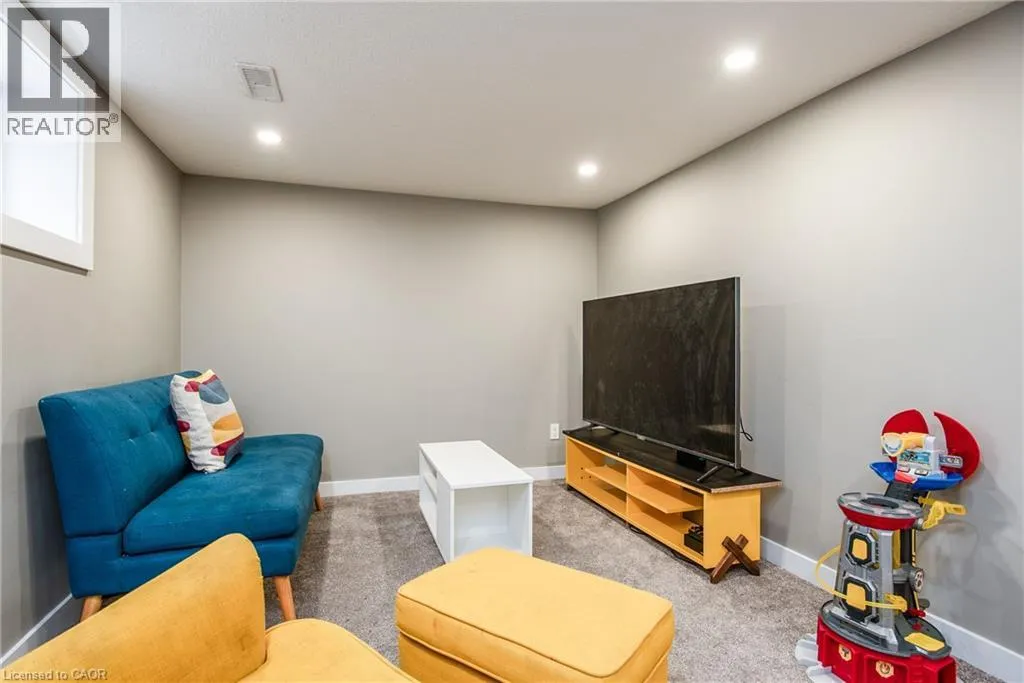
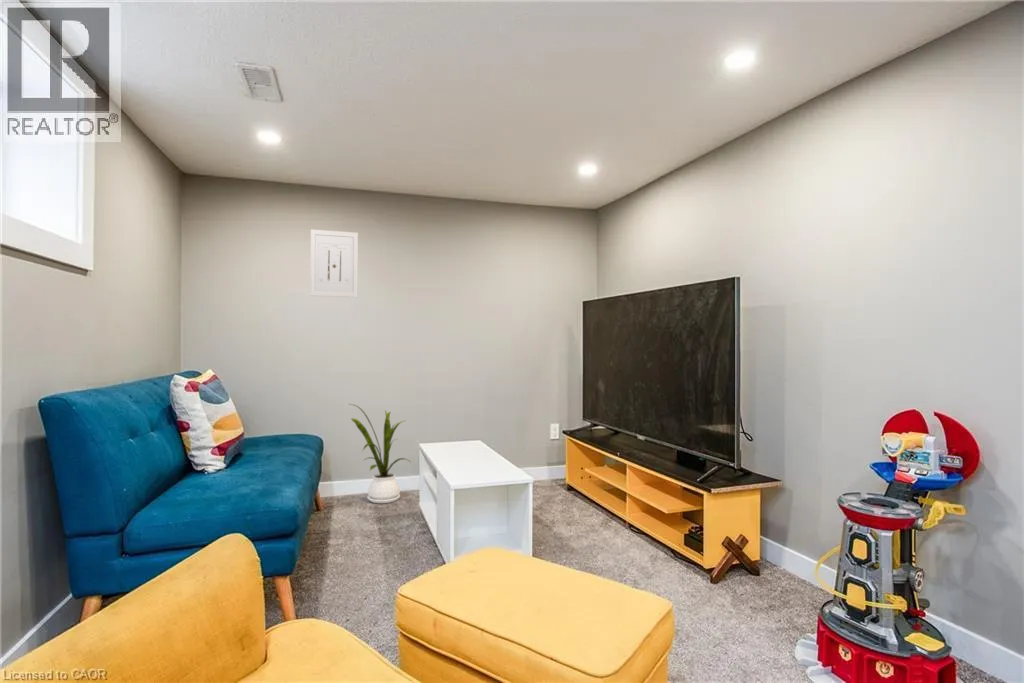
+ house plant (380, 450)
+ wall art (334, 263)
